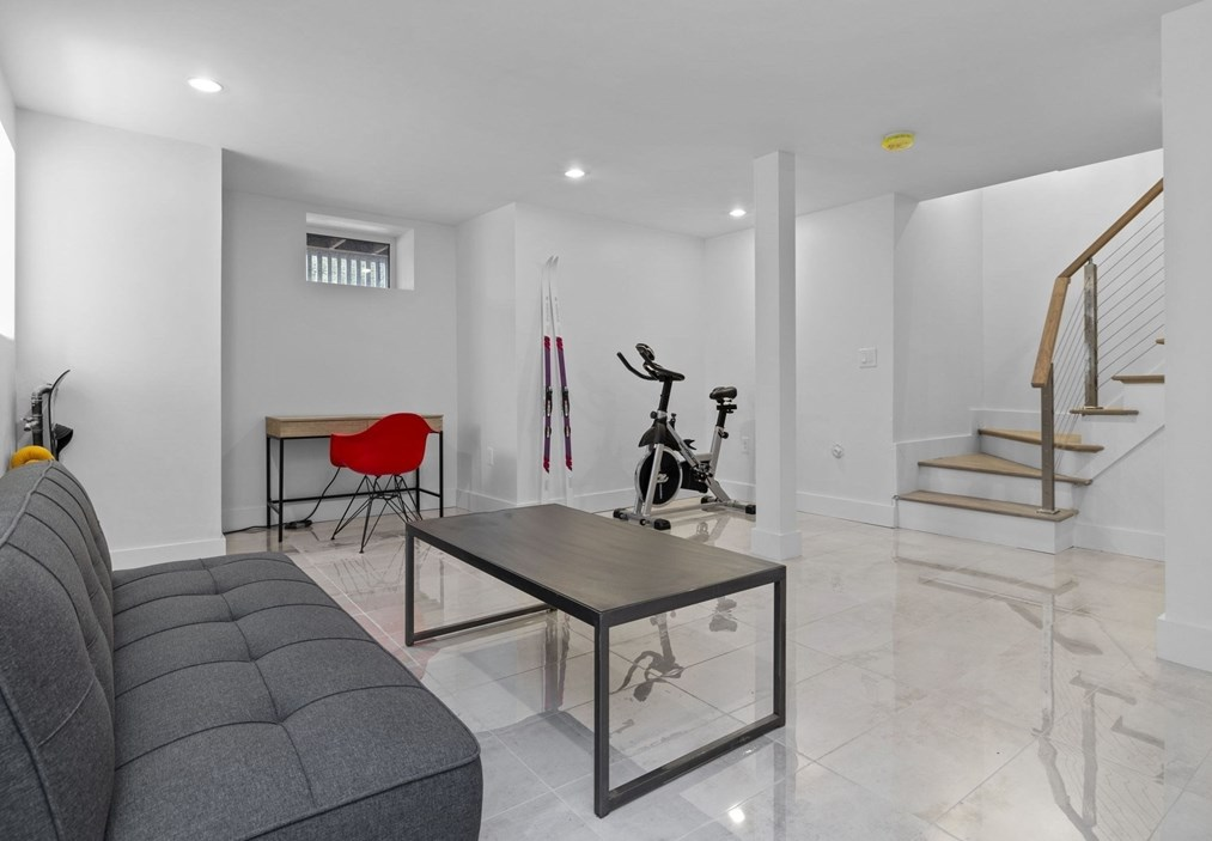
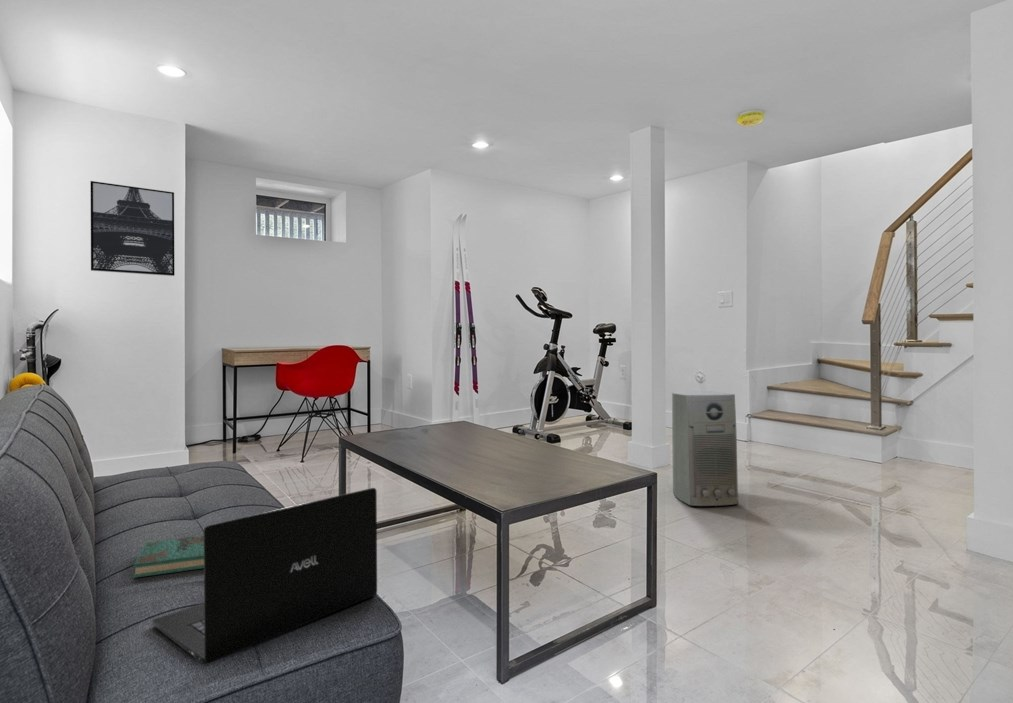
+ air purifier (700, 445)
+ laptop (270, 552)
+ wall art (133, 230)
+ book (200, 550)
